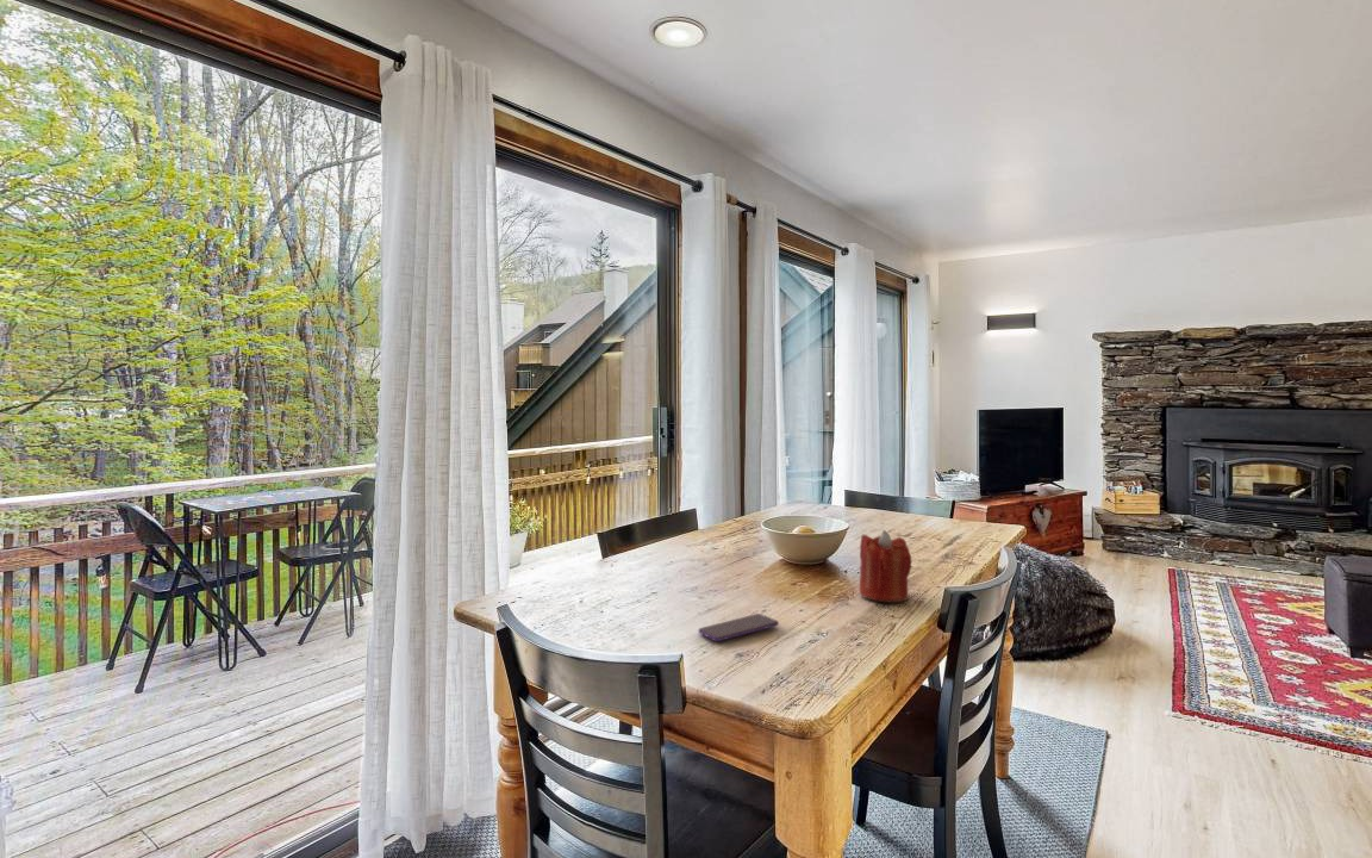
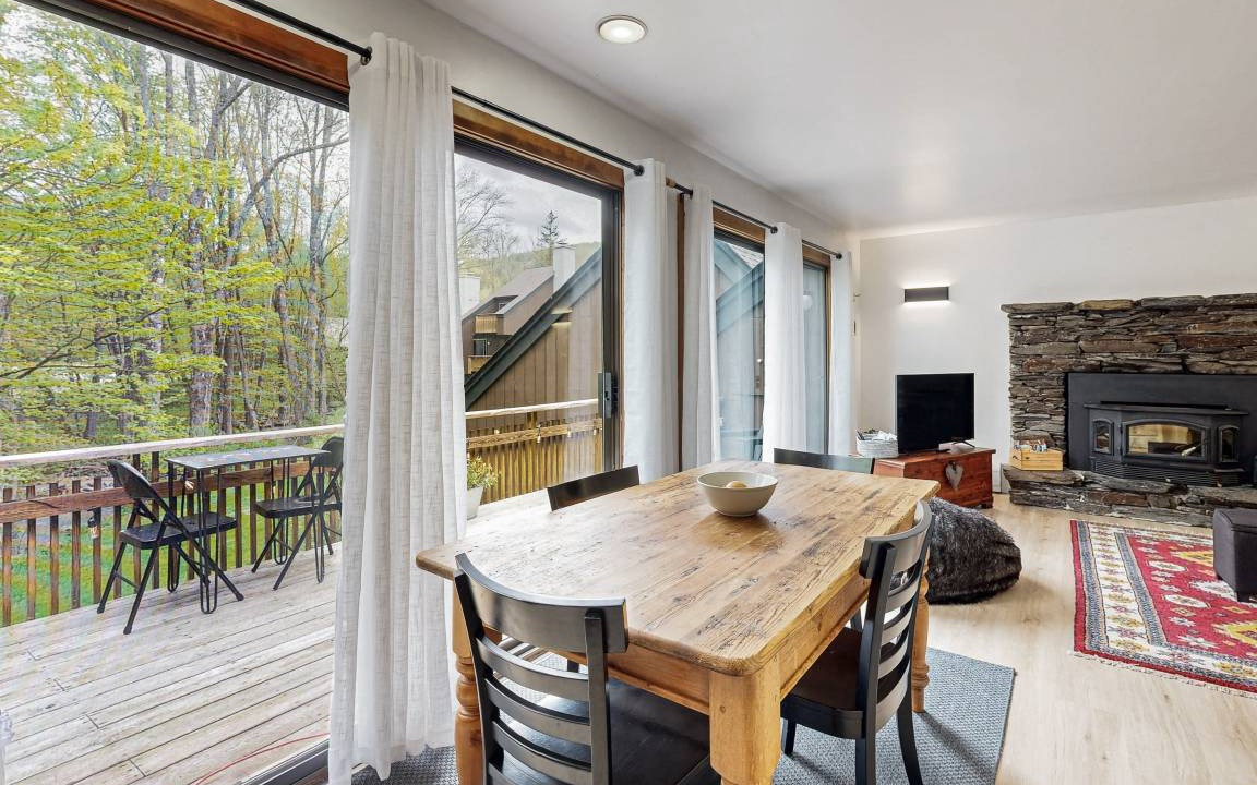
- candle (884, 562)
- smartphone (738, 627)
